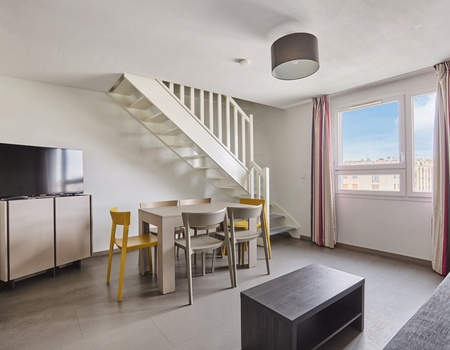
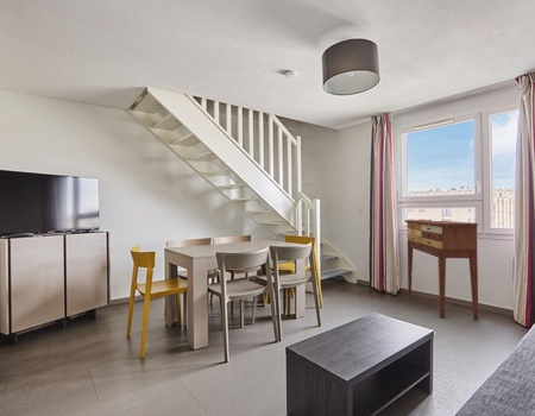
+ console table (439, 263)
